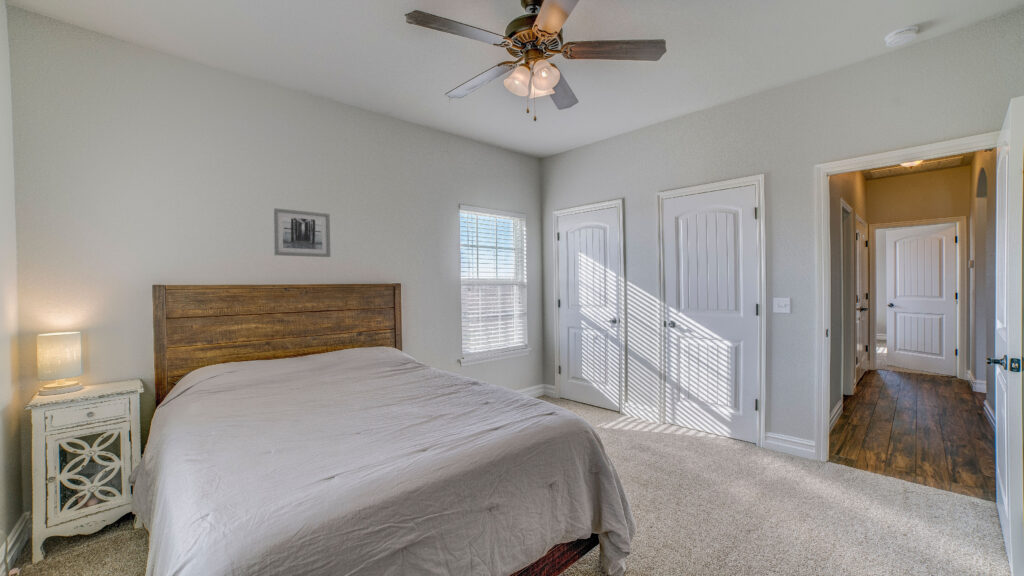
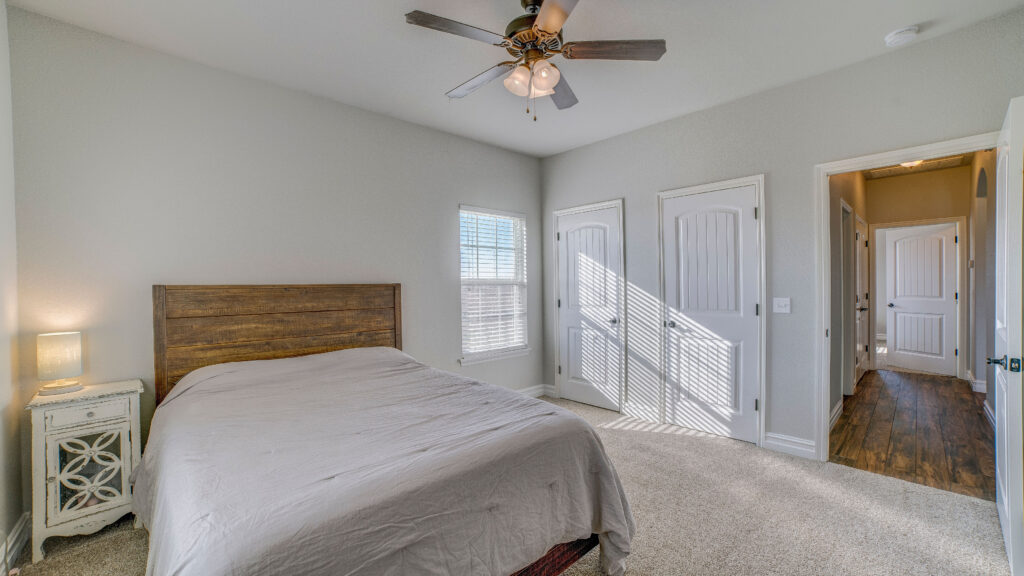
- wall art (302, 233)
